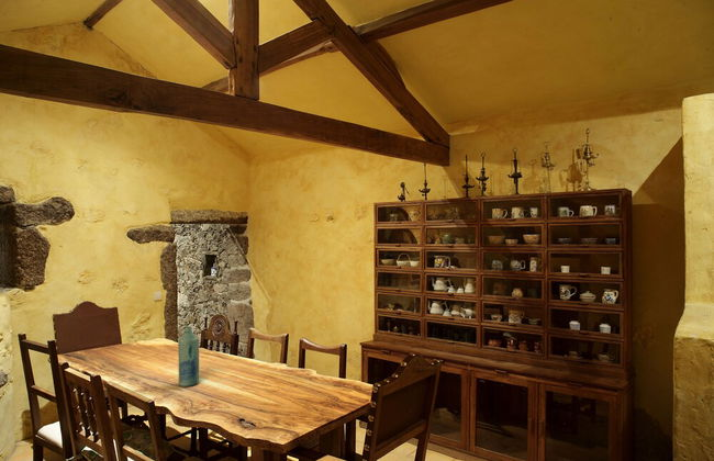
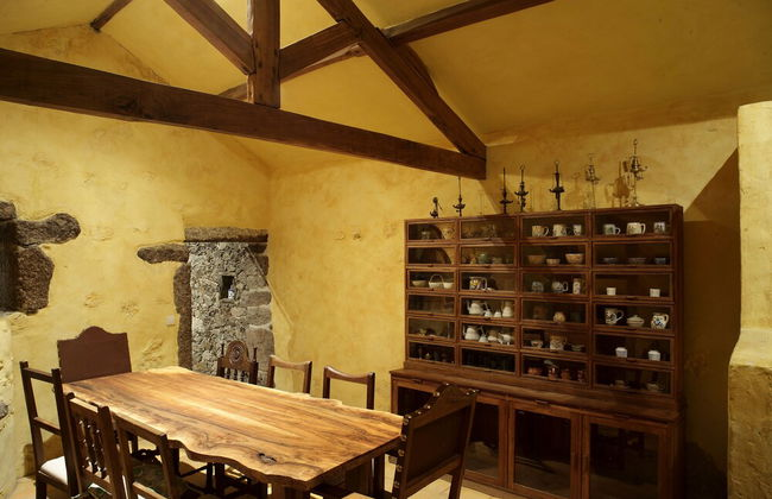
- bottle (188, 355)
